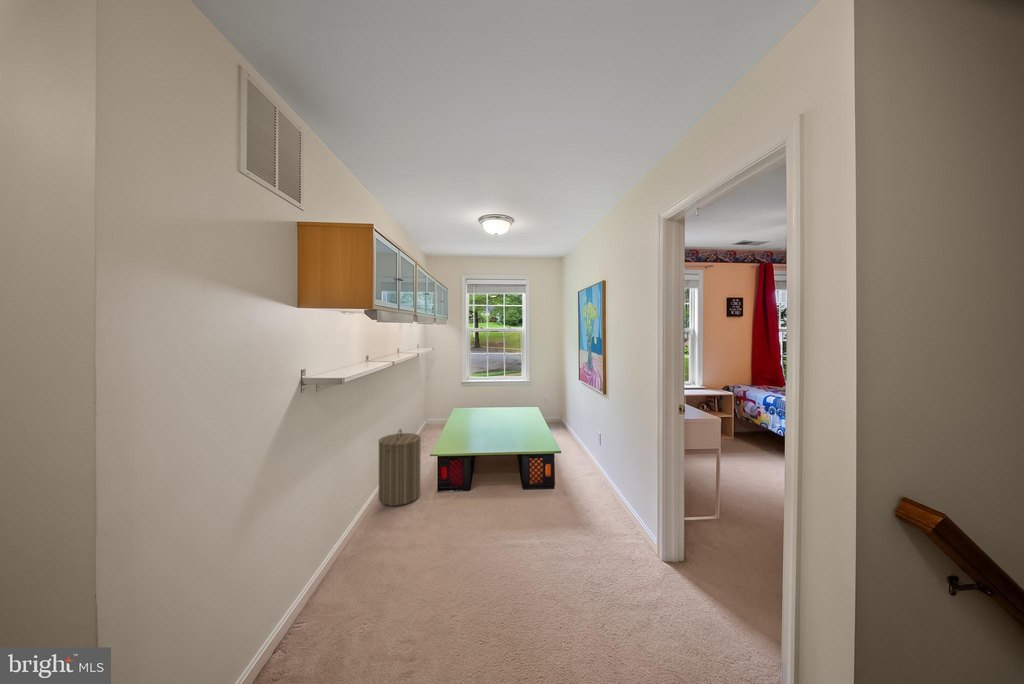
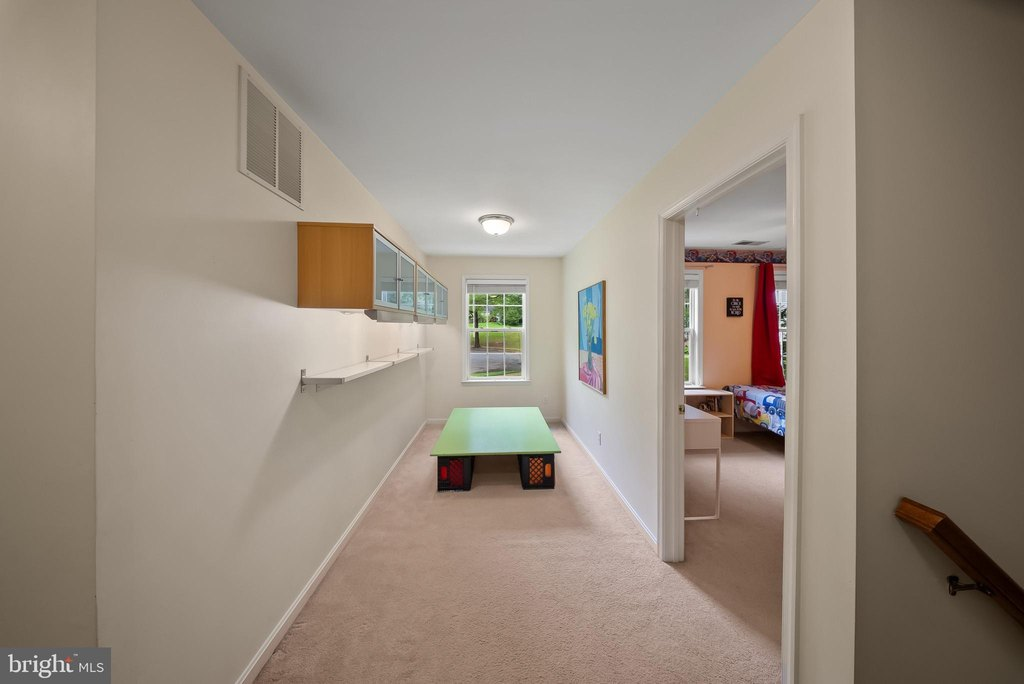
- laundry hamper (399, 462)
